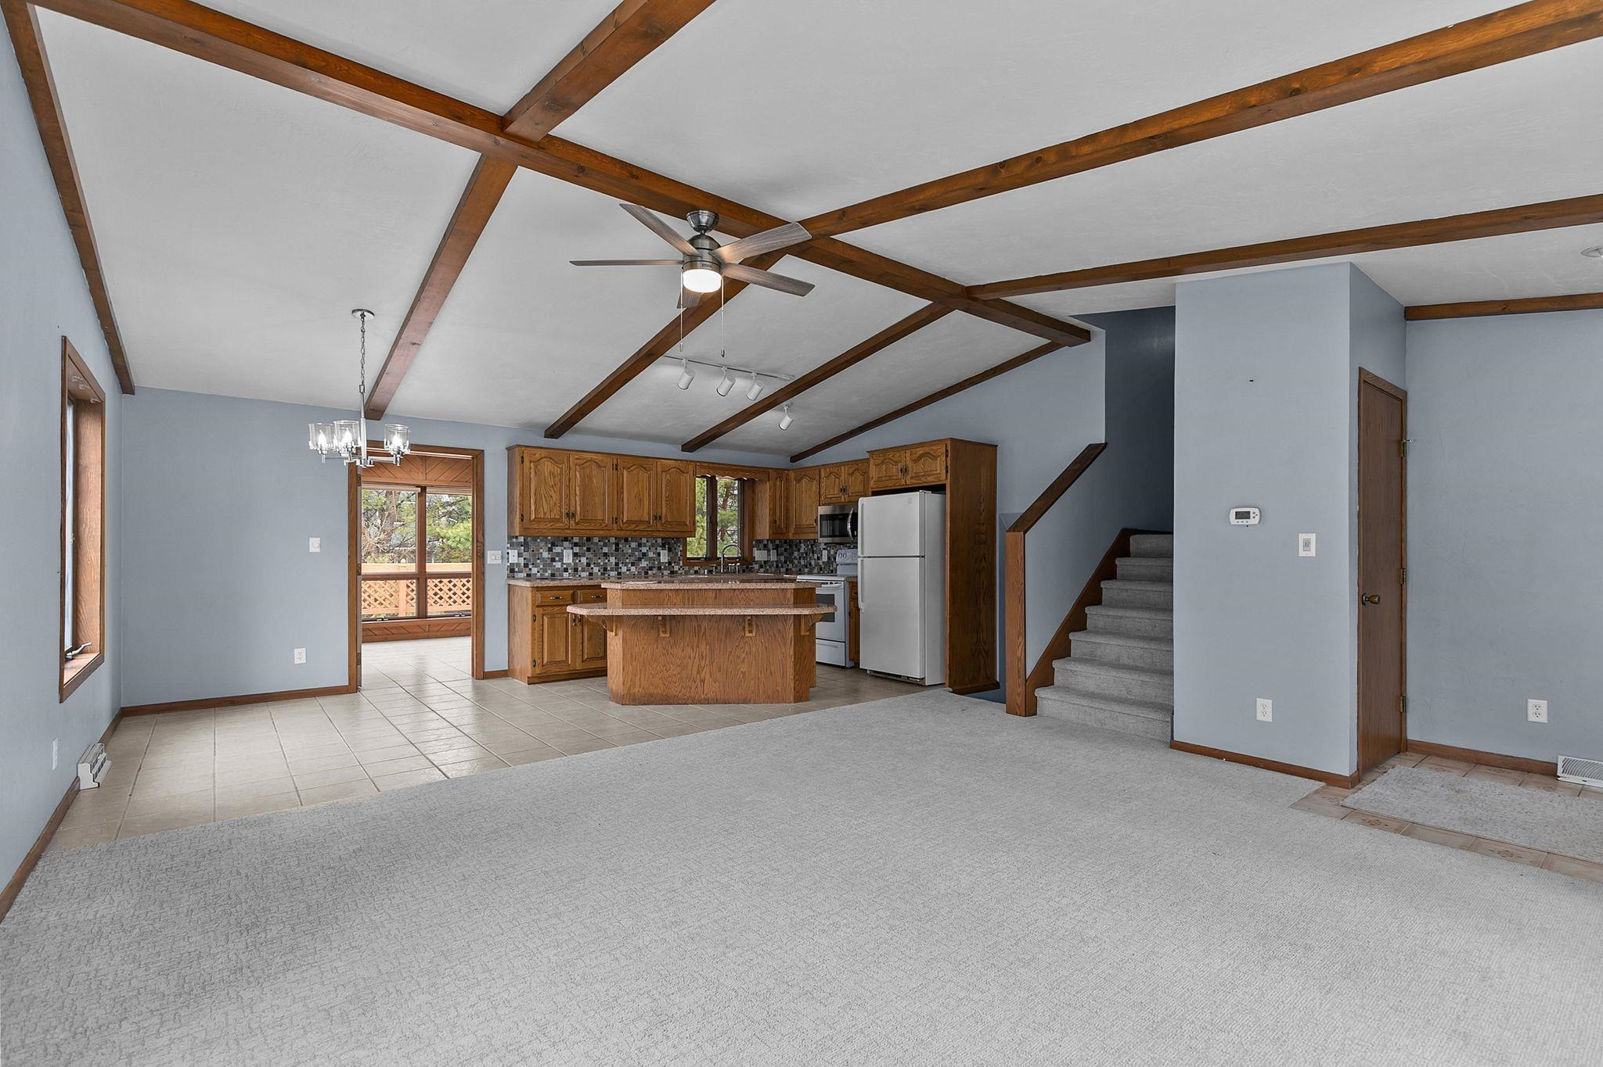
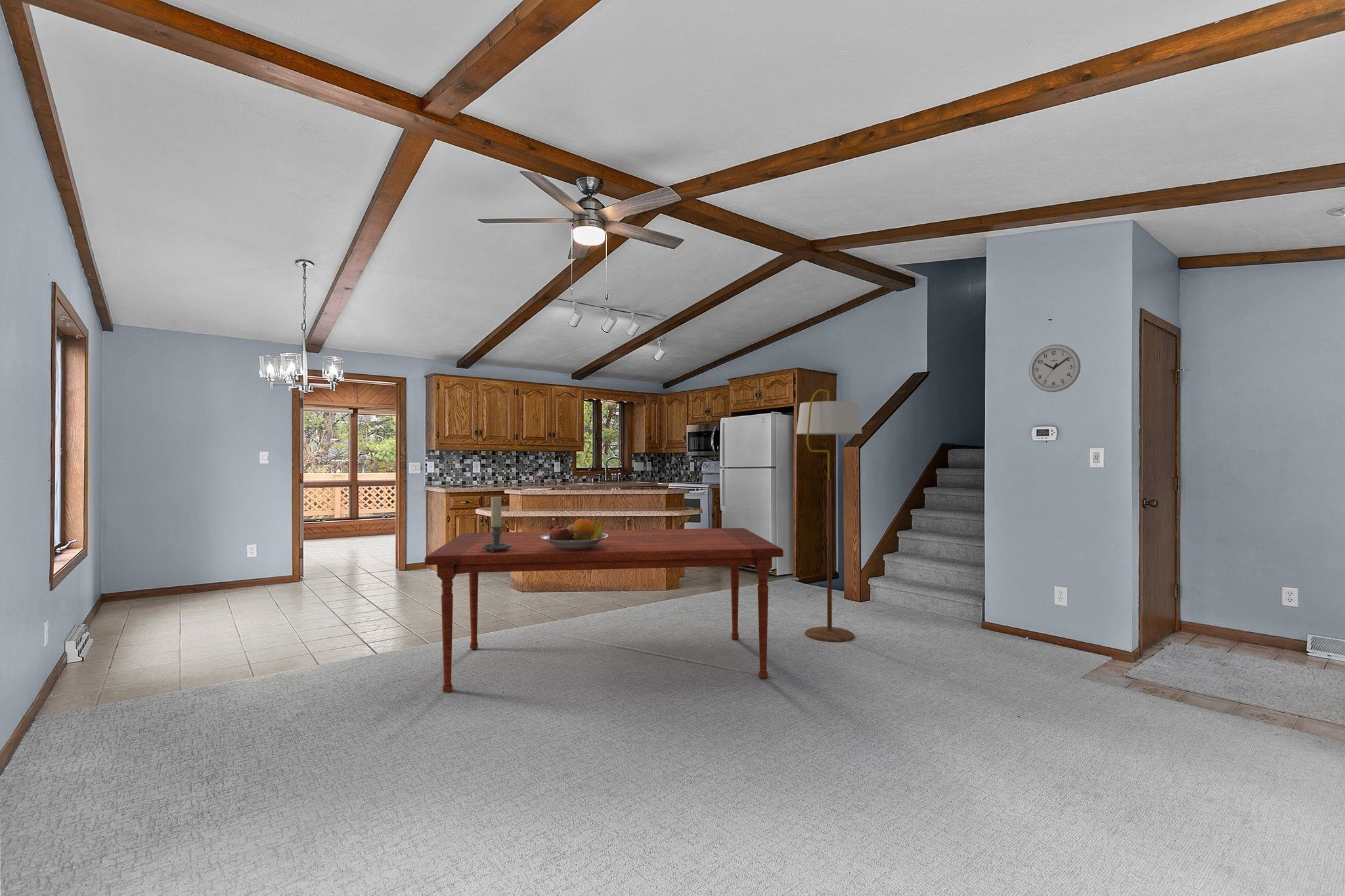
+ wall clock (1053, 368)
+ floor lamp (827, 513)
+ fruit bowl (574, 533)
+ candle holder (495, 523)
+ dining table (608, 568)
